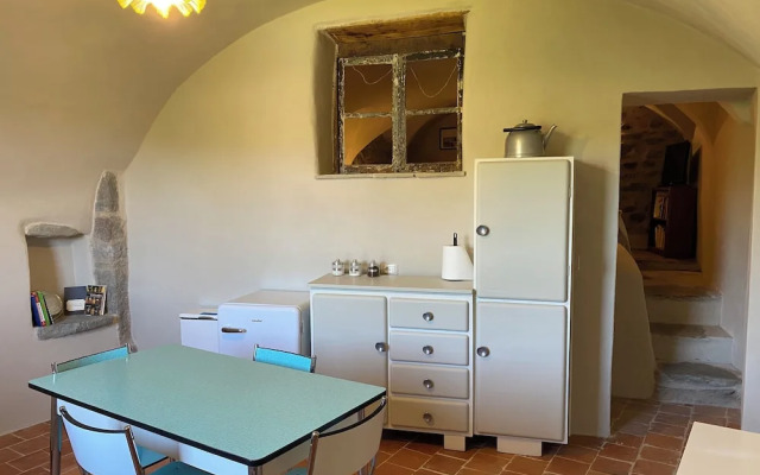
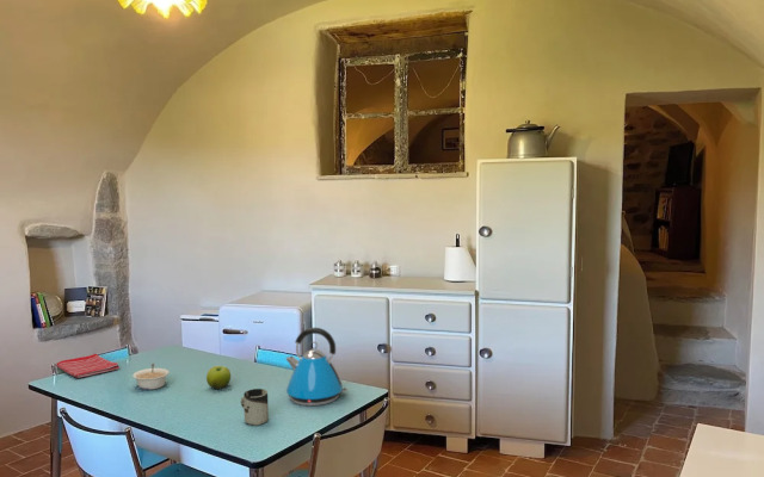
+ cup (253, 405)
+ dish towel (87, 365)
+ kettle (315, 361)
+ fruit (218, 377)
+ legume (150, 378)
